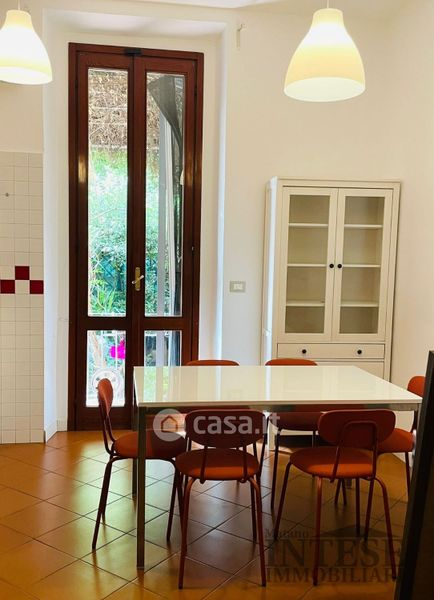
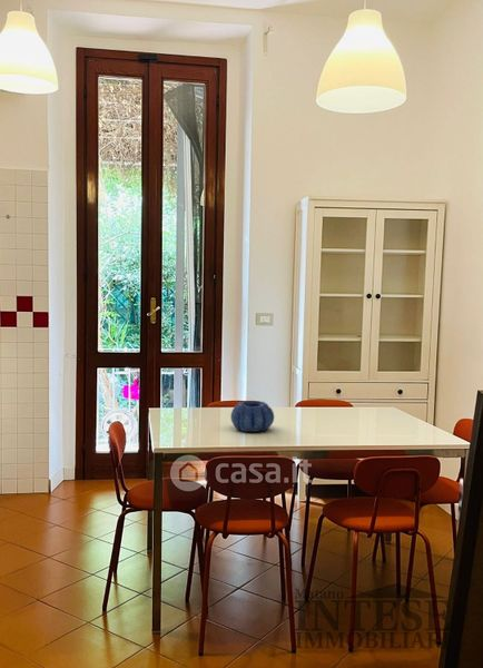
+ decorative bowl (252, 415)
